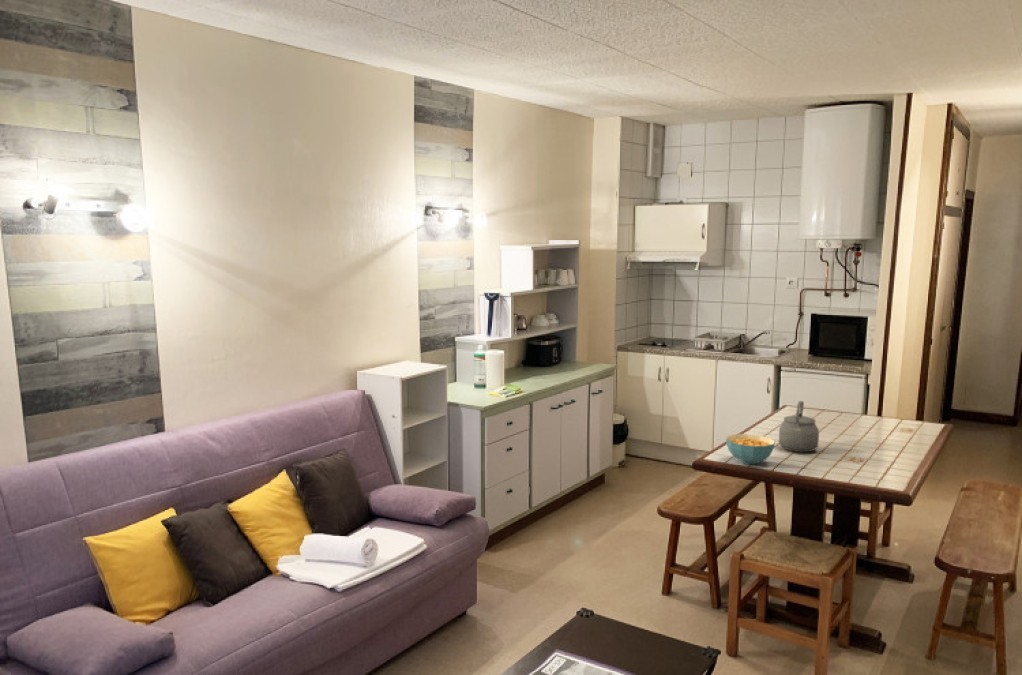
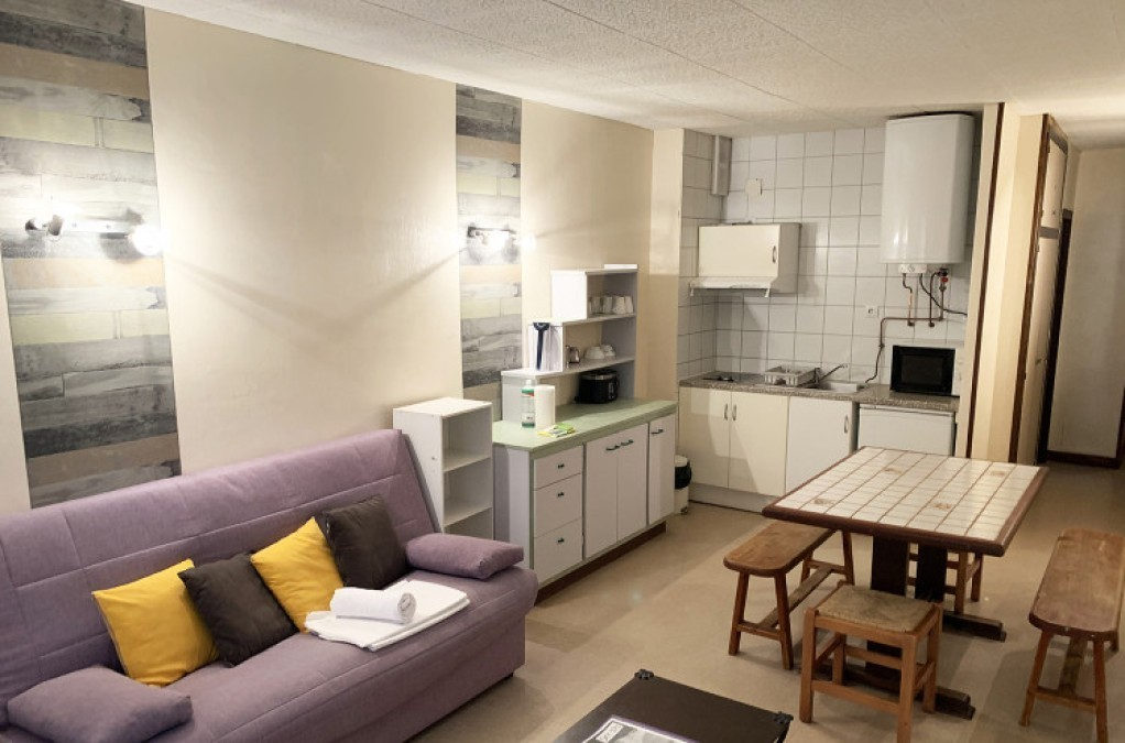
- cereal bowl (750, 451)
- tea kettle (799, 424)
